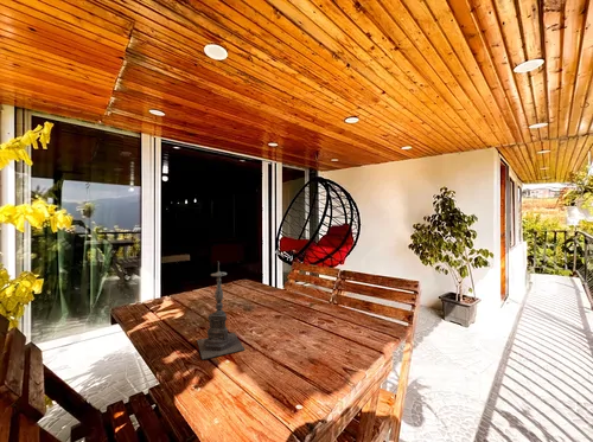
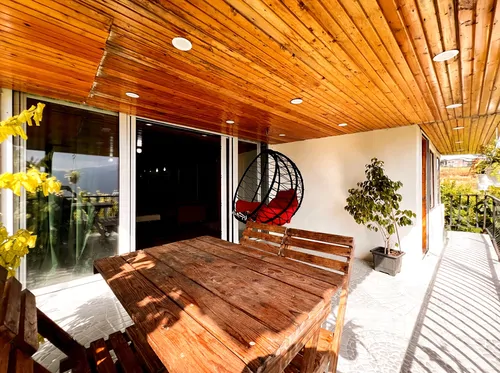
- candle holder (219, 302)
